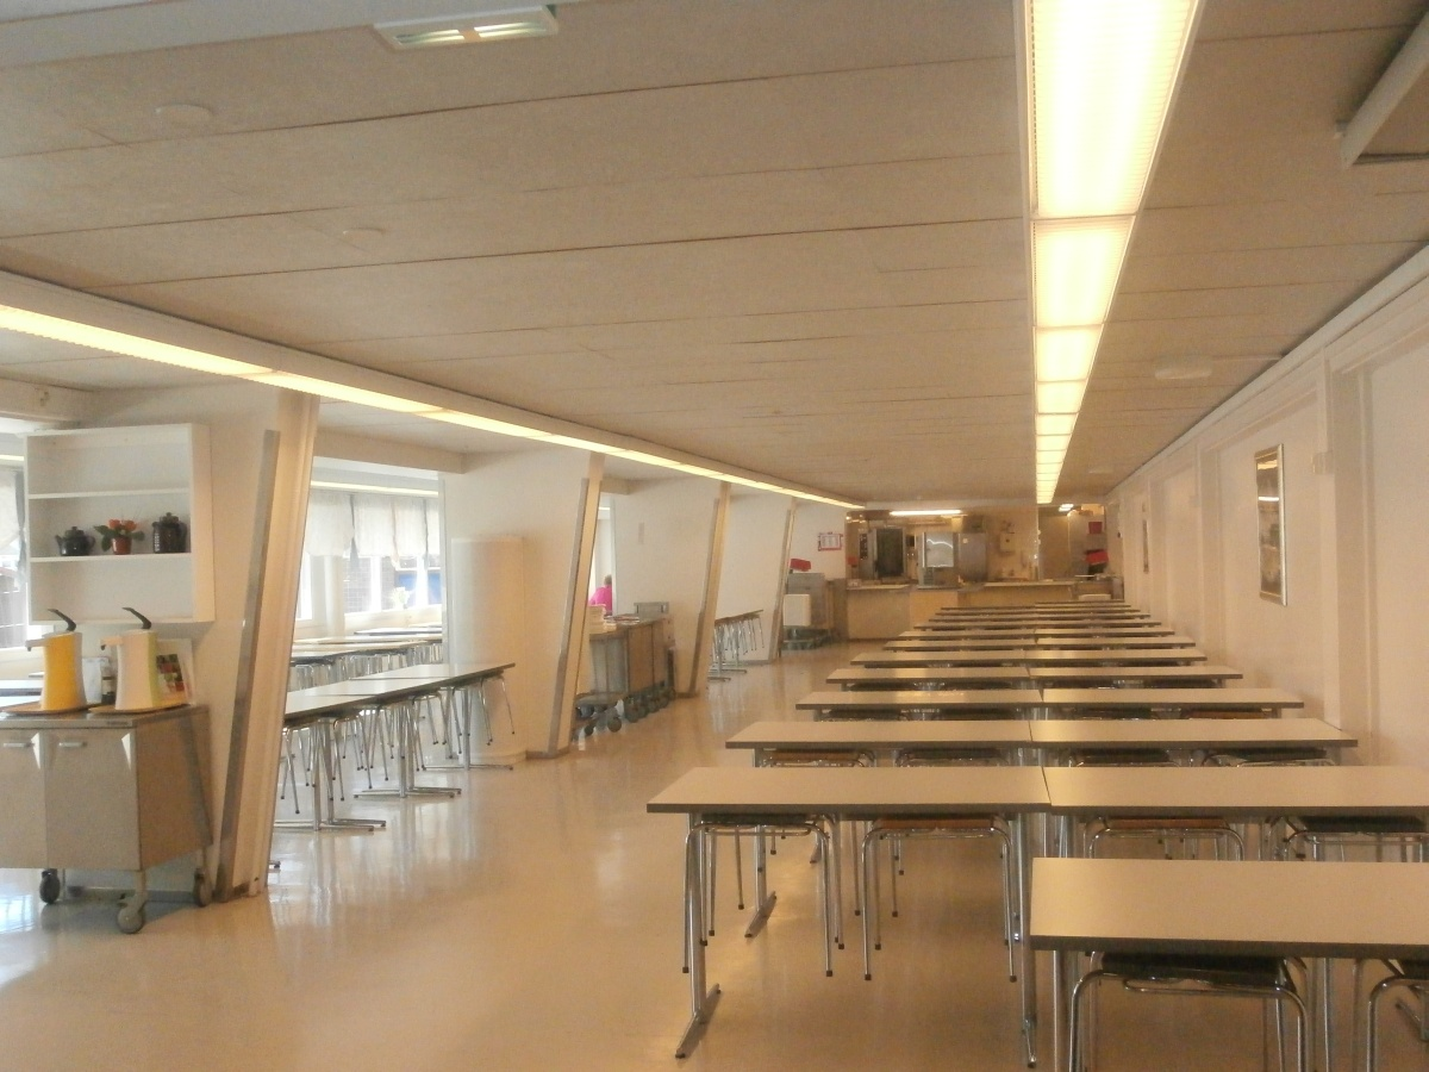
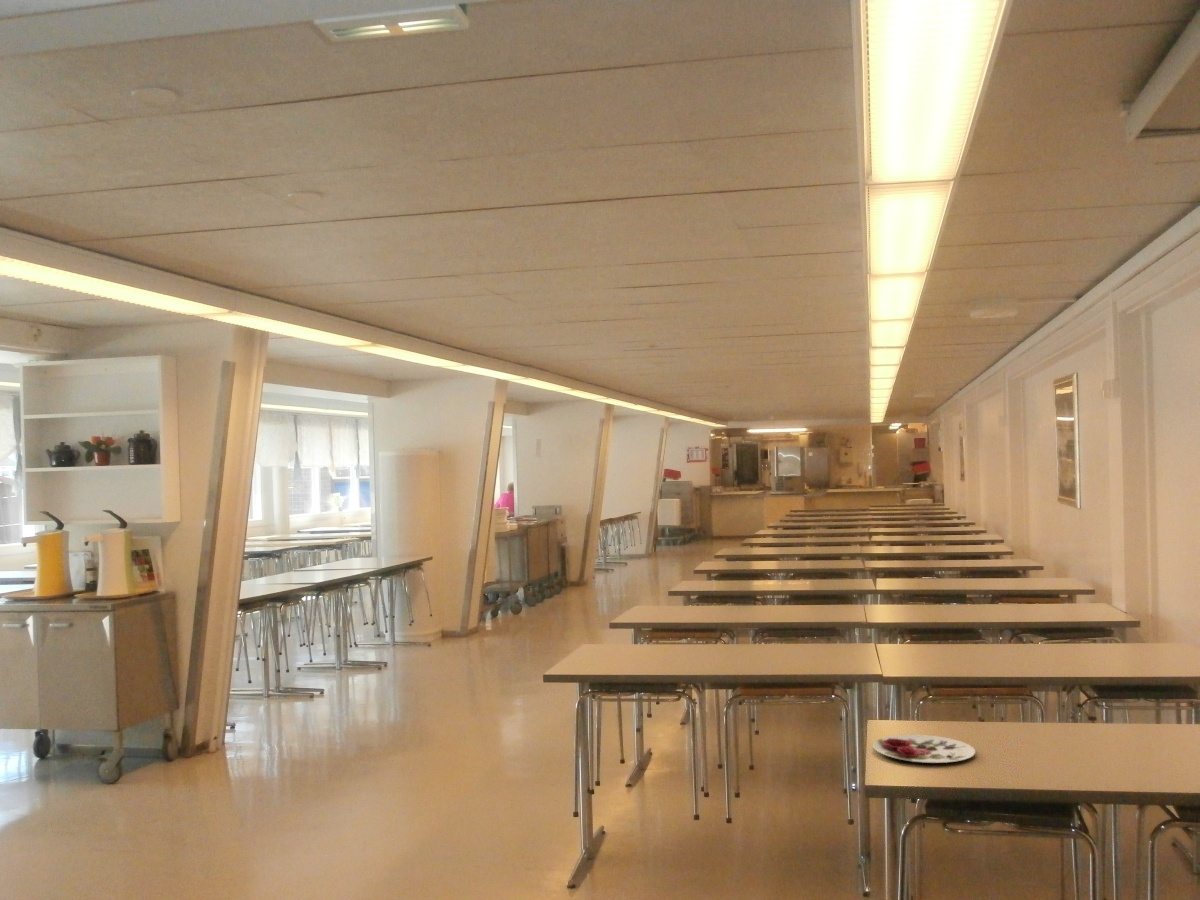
+ plate (923, 747)
